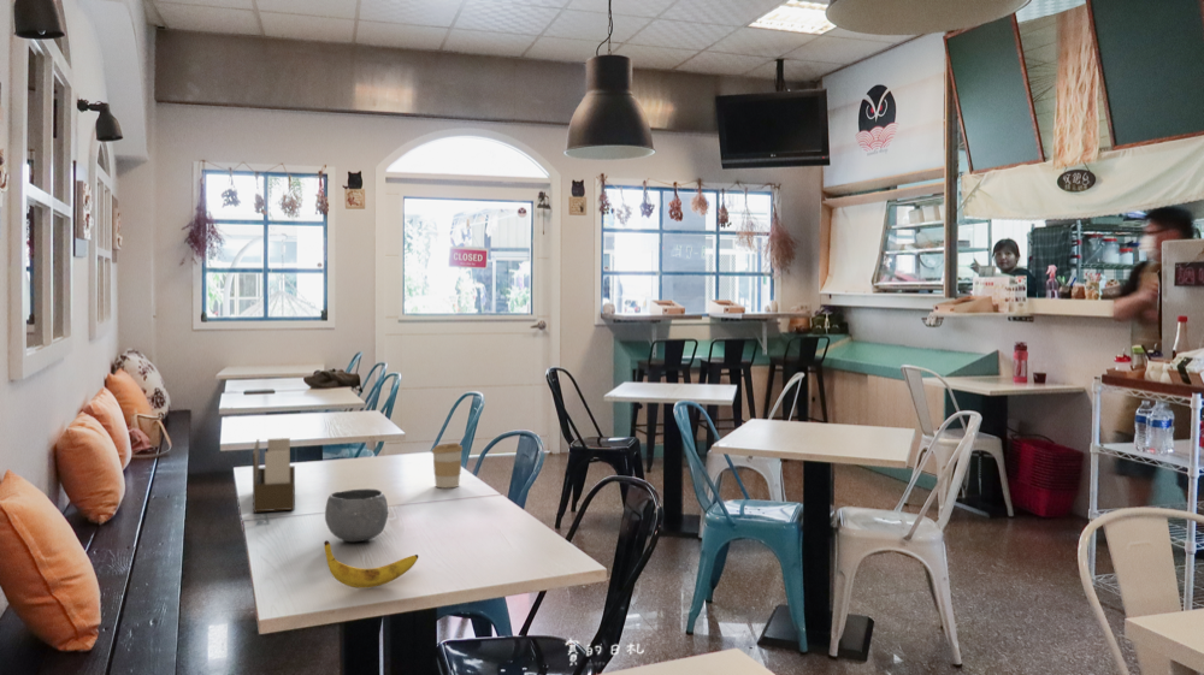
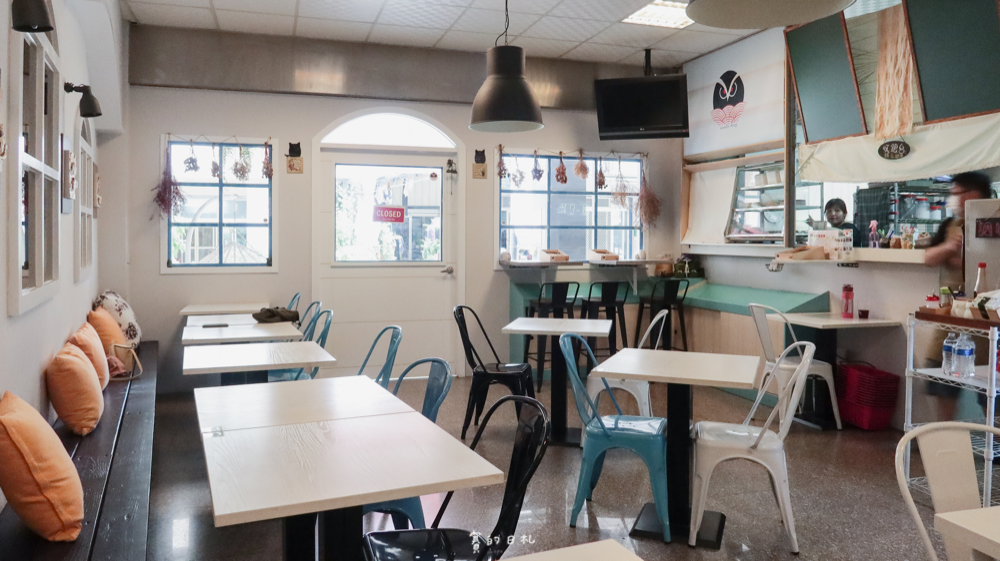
- banana (372, 568)
- coffee cup (447, 464)
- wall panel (275, 472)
- ceramic bowl (356, 516)
